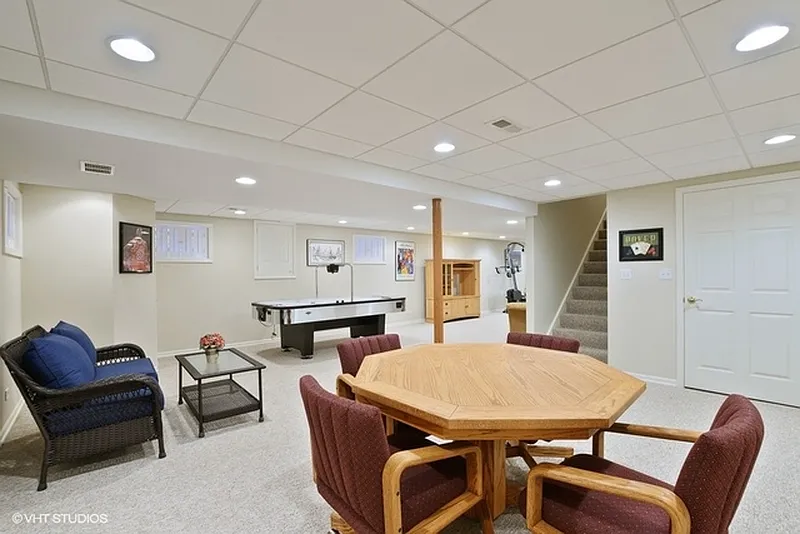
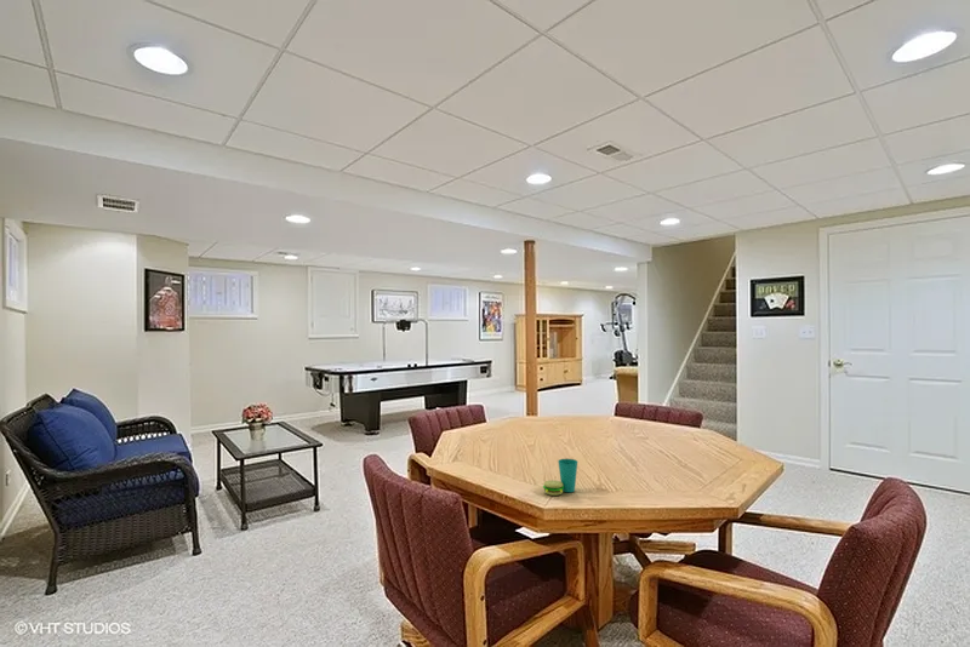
+ cup (560, 476)
